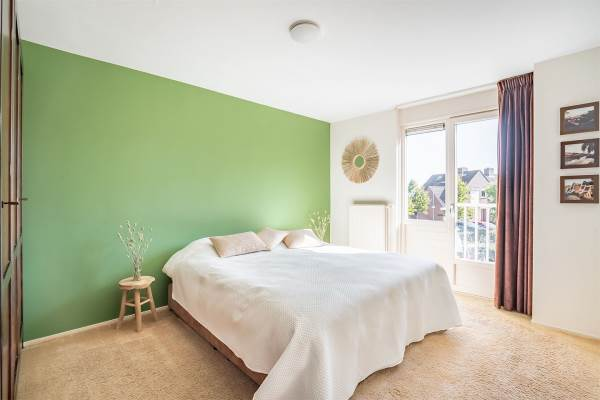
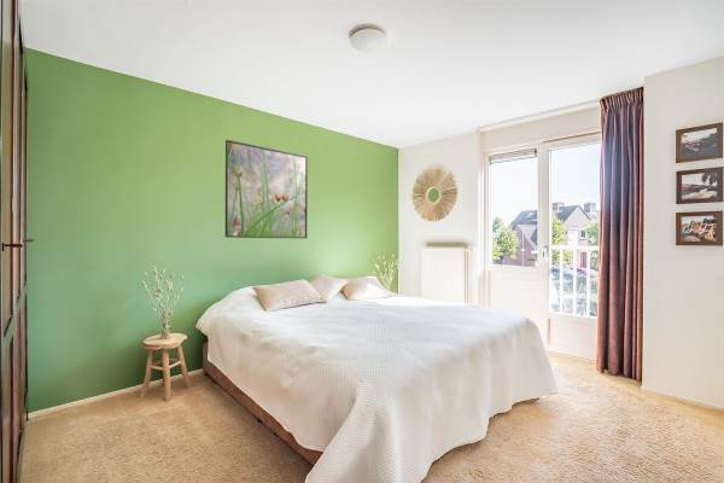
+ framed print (269, 193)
